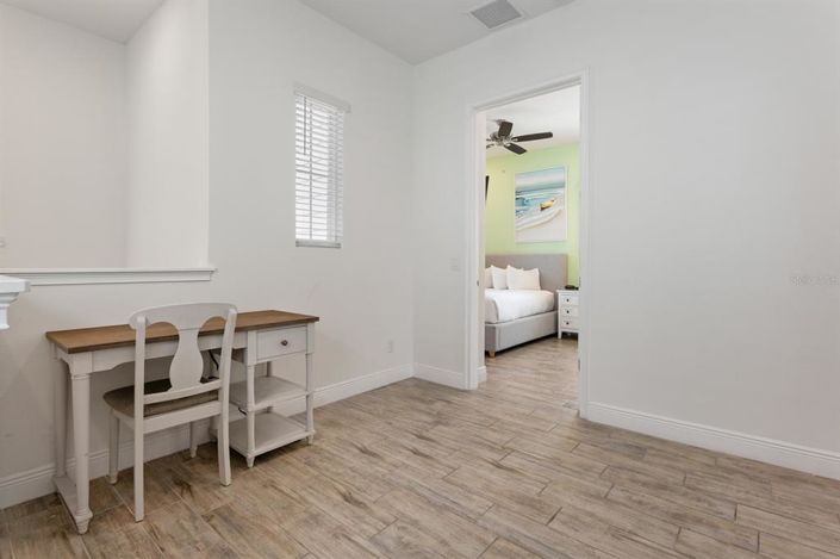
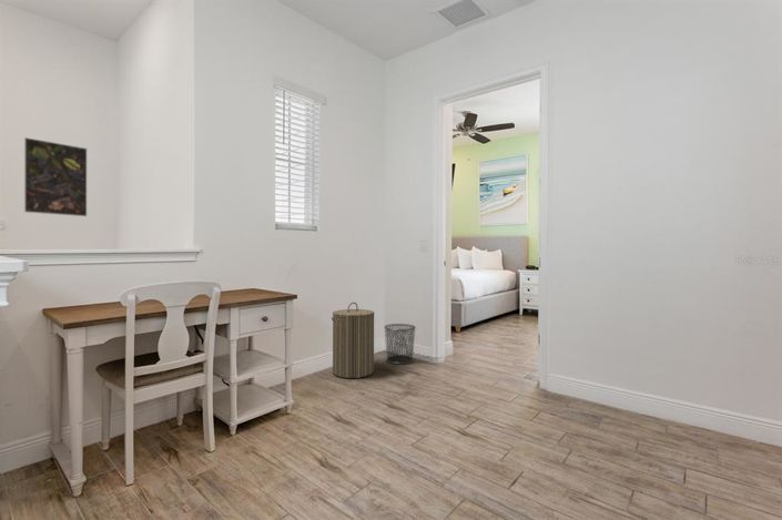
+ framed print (57, 179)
+ laundry hamper (353, 337)
+ waste bin (399, 343)
